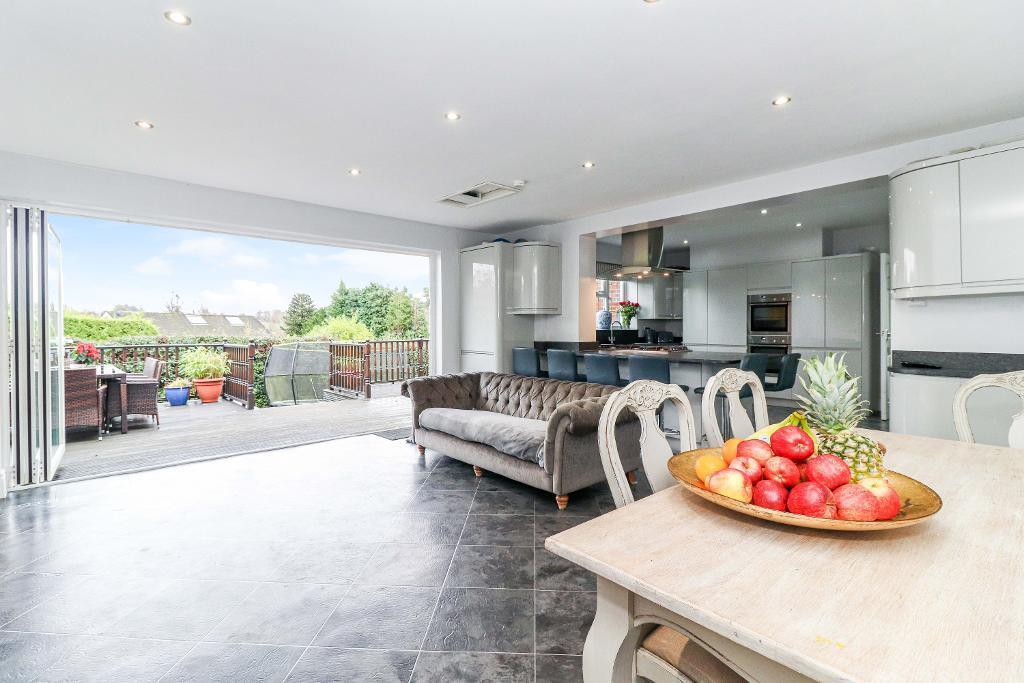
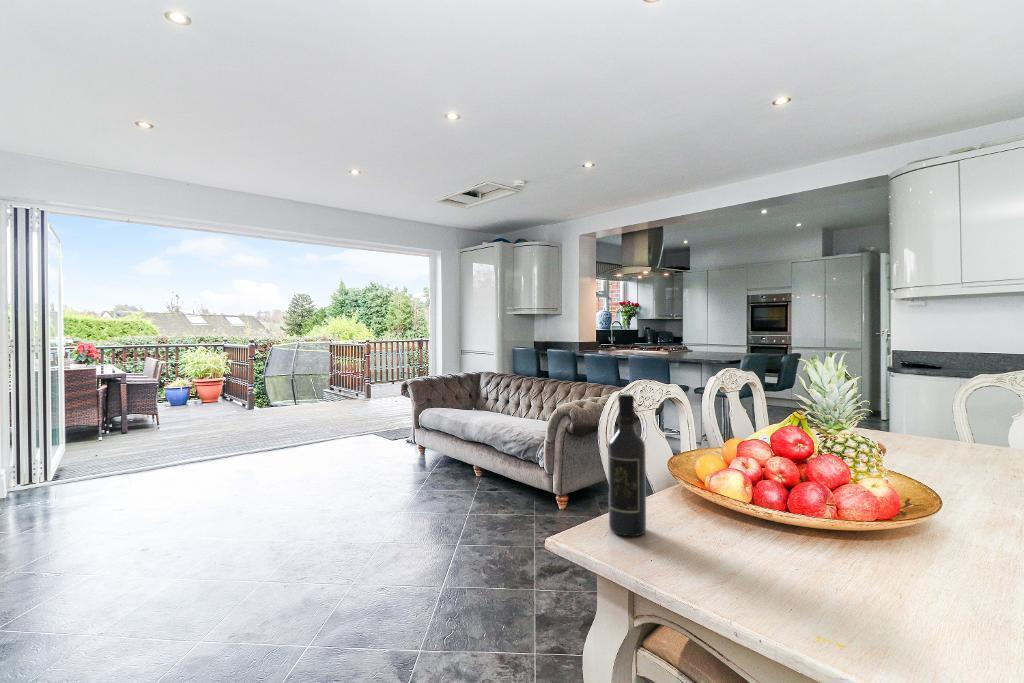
+ wine bottle (626, 462)
